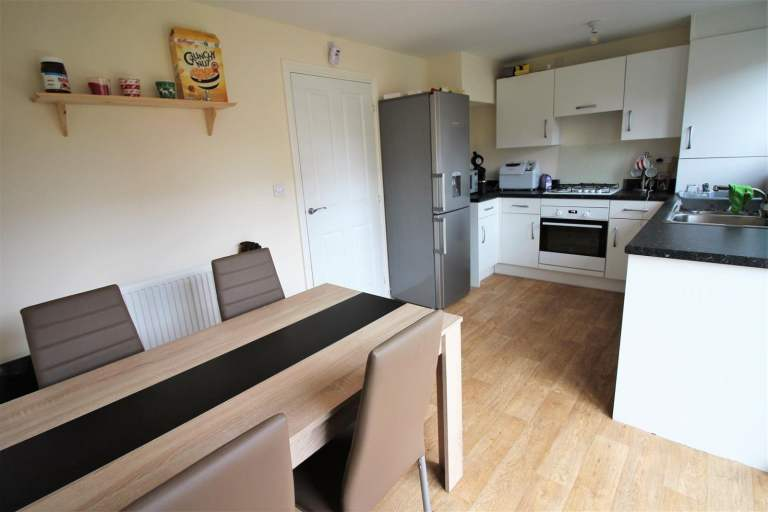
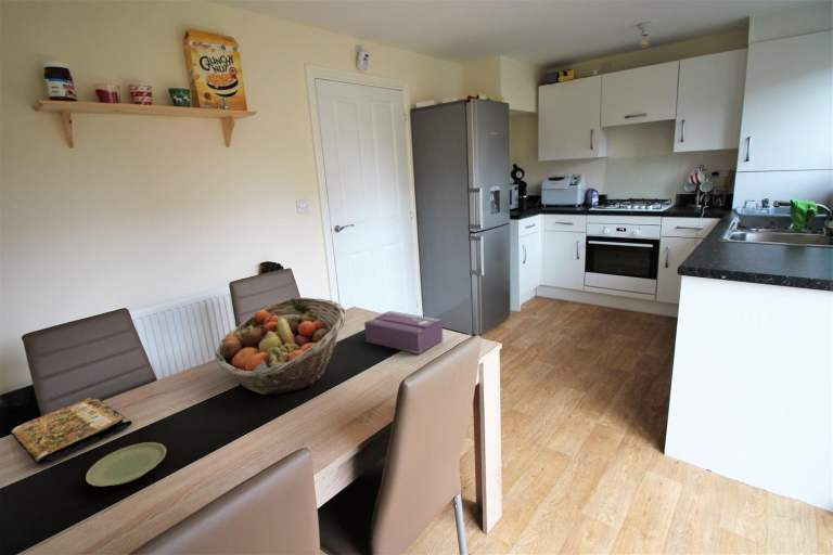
+ tissue box (402, 330)
+ book (71, 425)
+ fruit basket (282, 341)
+ plate (128, 466)
